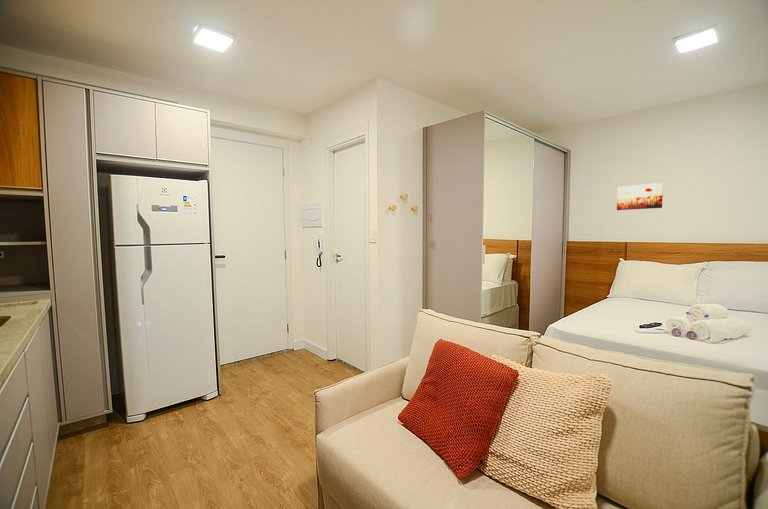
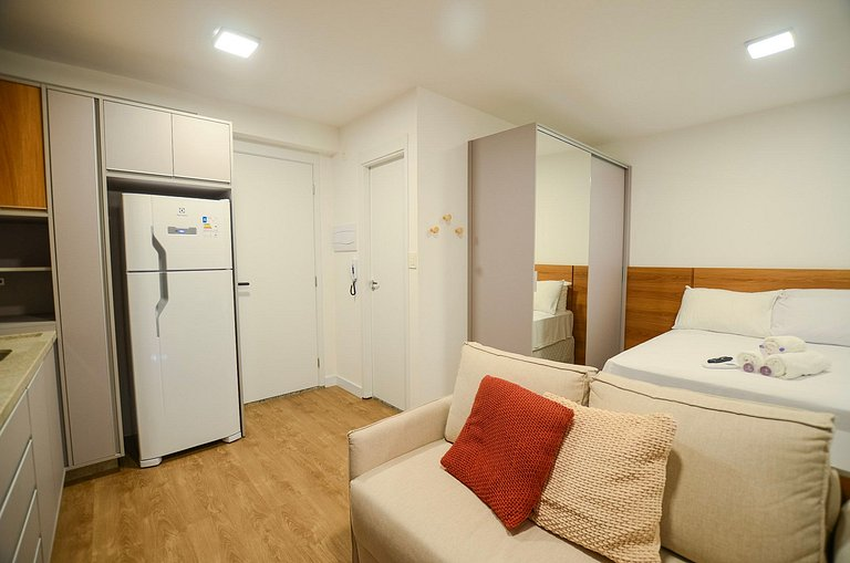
- wall art (639, 197)
